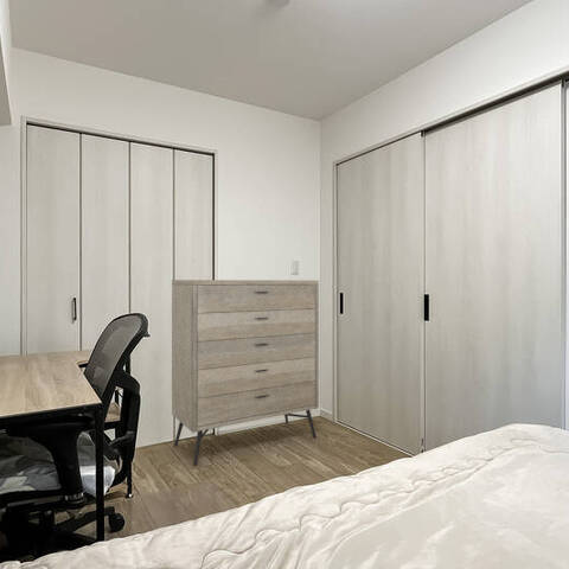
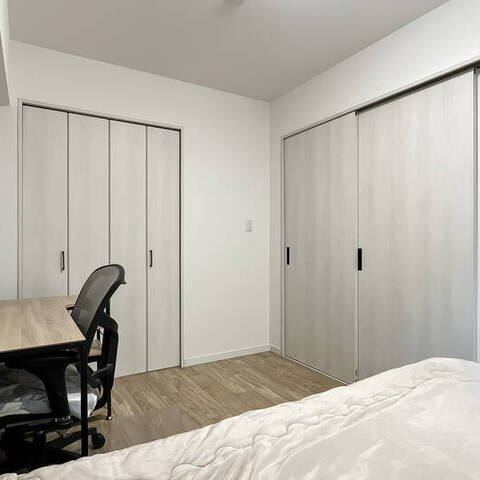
- dresser (247, 360)
